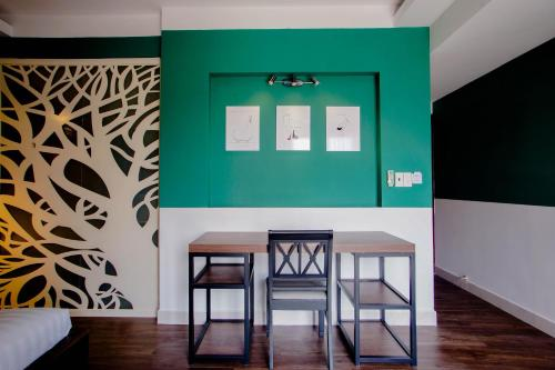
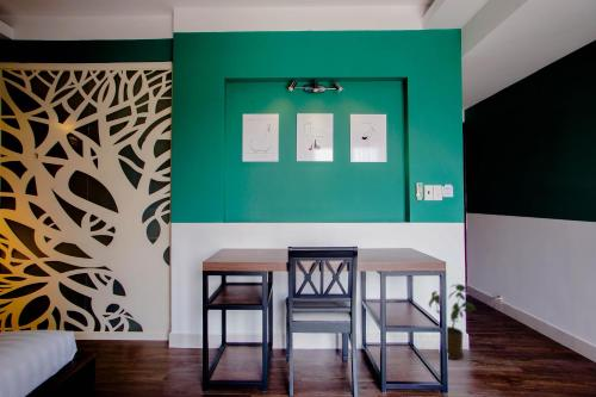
+ house plant (454, 320)
